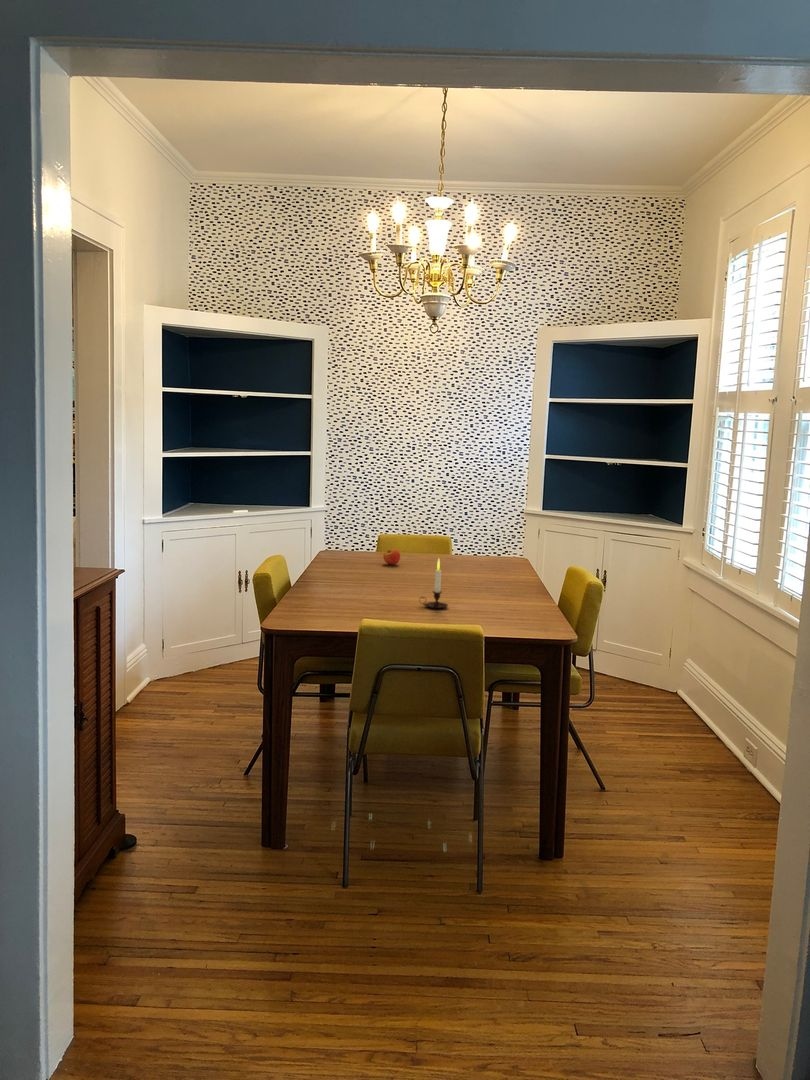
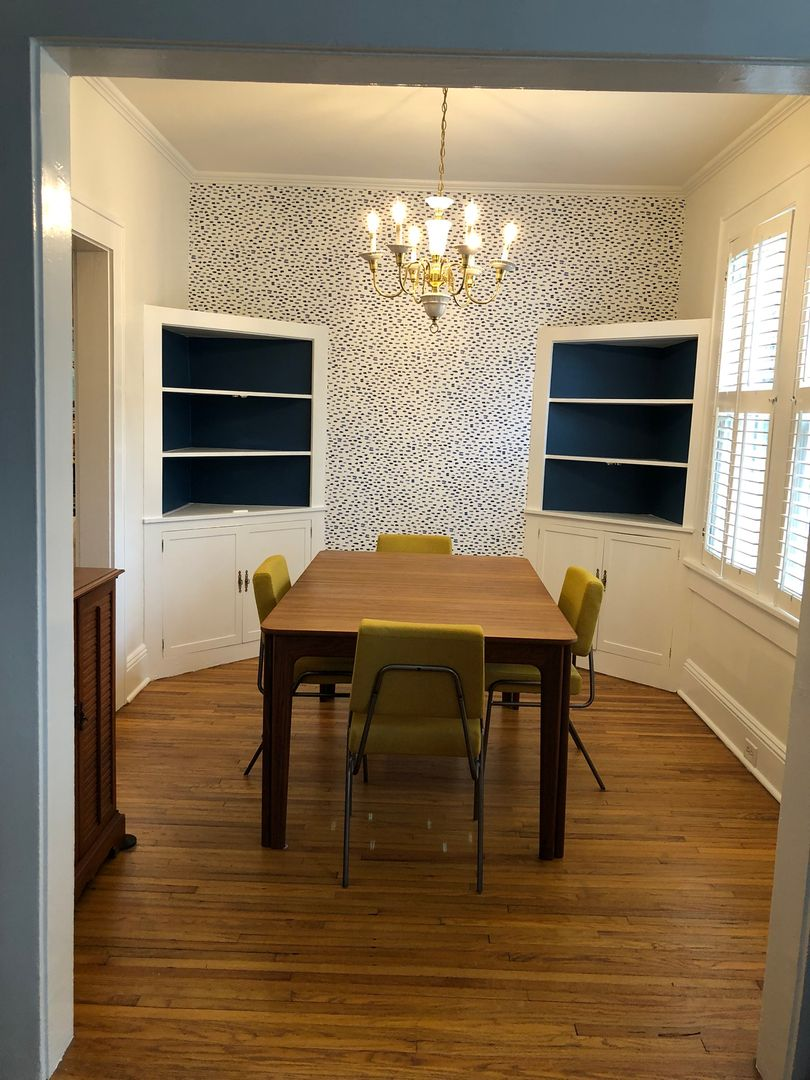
- apple (391, 556)
- candle (435, 582)
